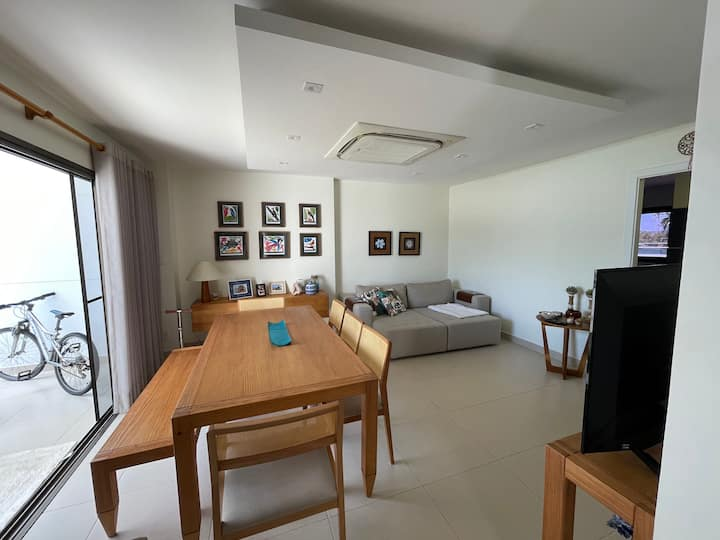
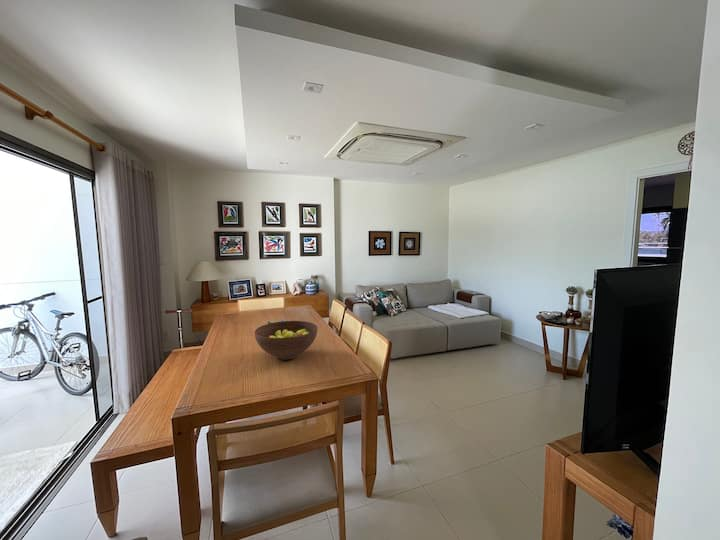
+ fruit bowl (287, 342)
